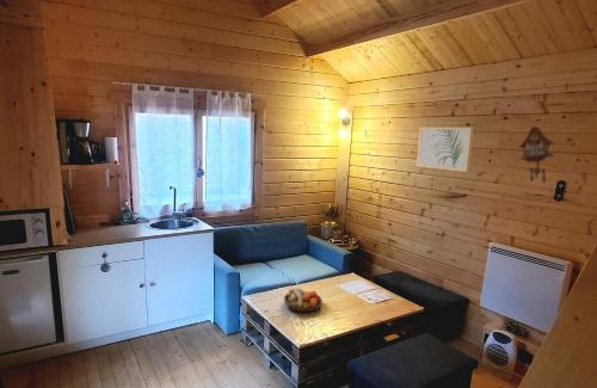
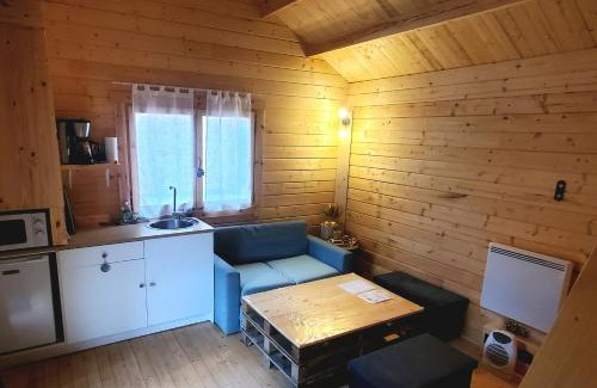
- cuckoo clock (534, 154)
- fruit bowl (302, 297)
- wall art (442, 148)
